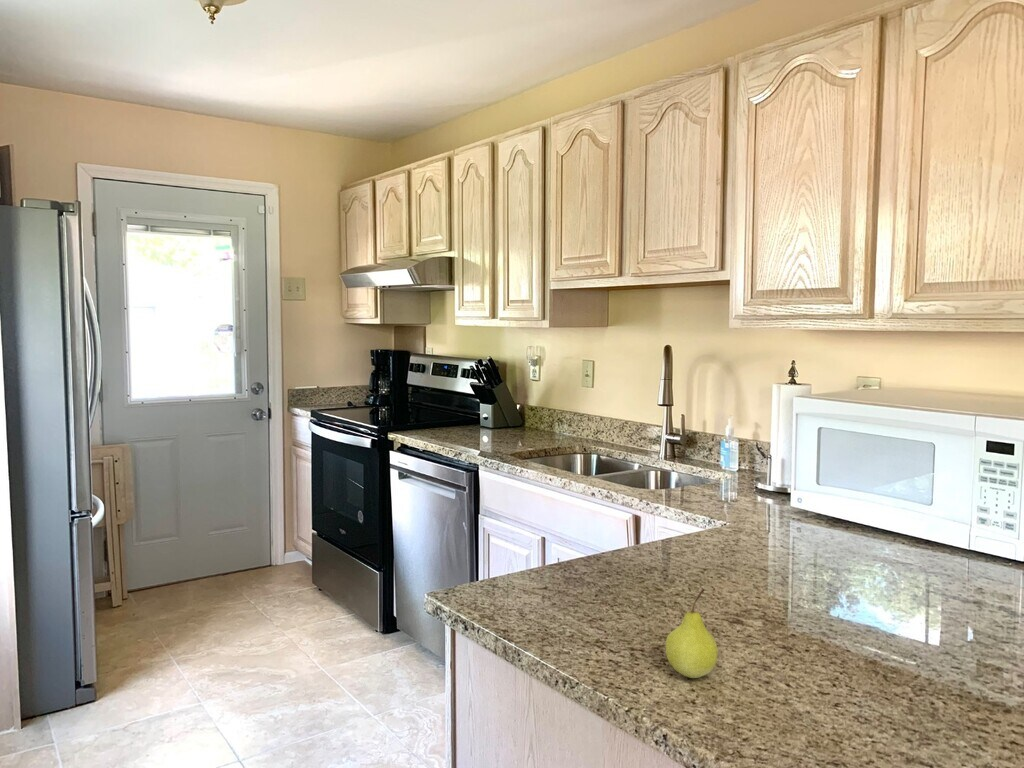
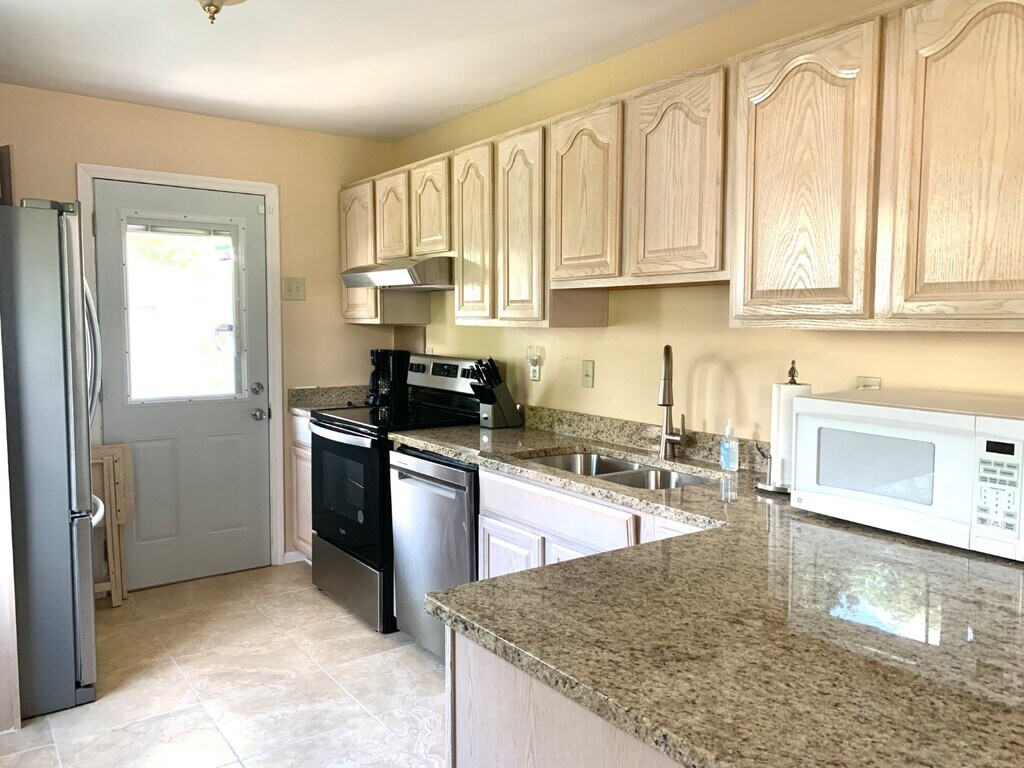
- fruit (691, 632)
